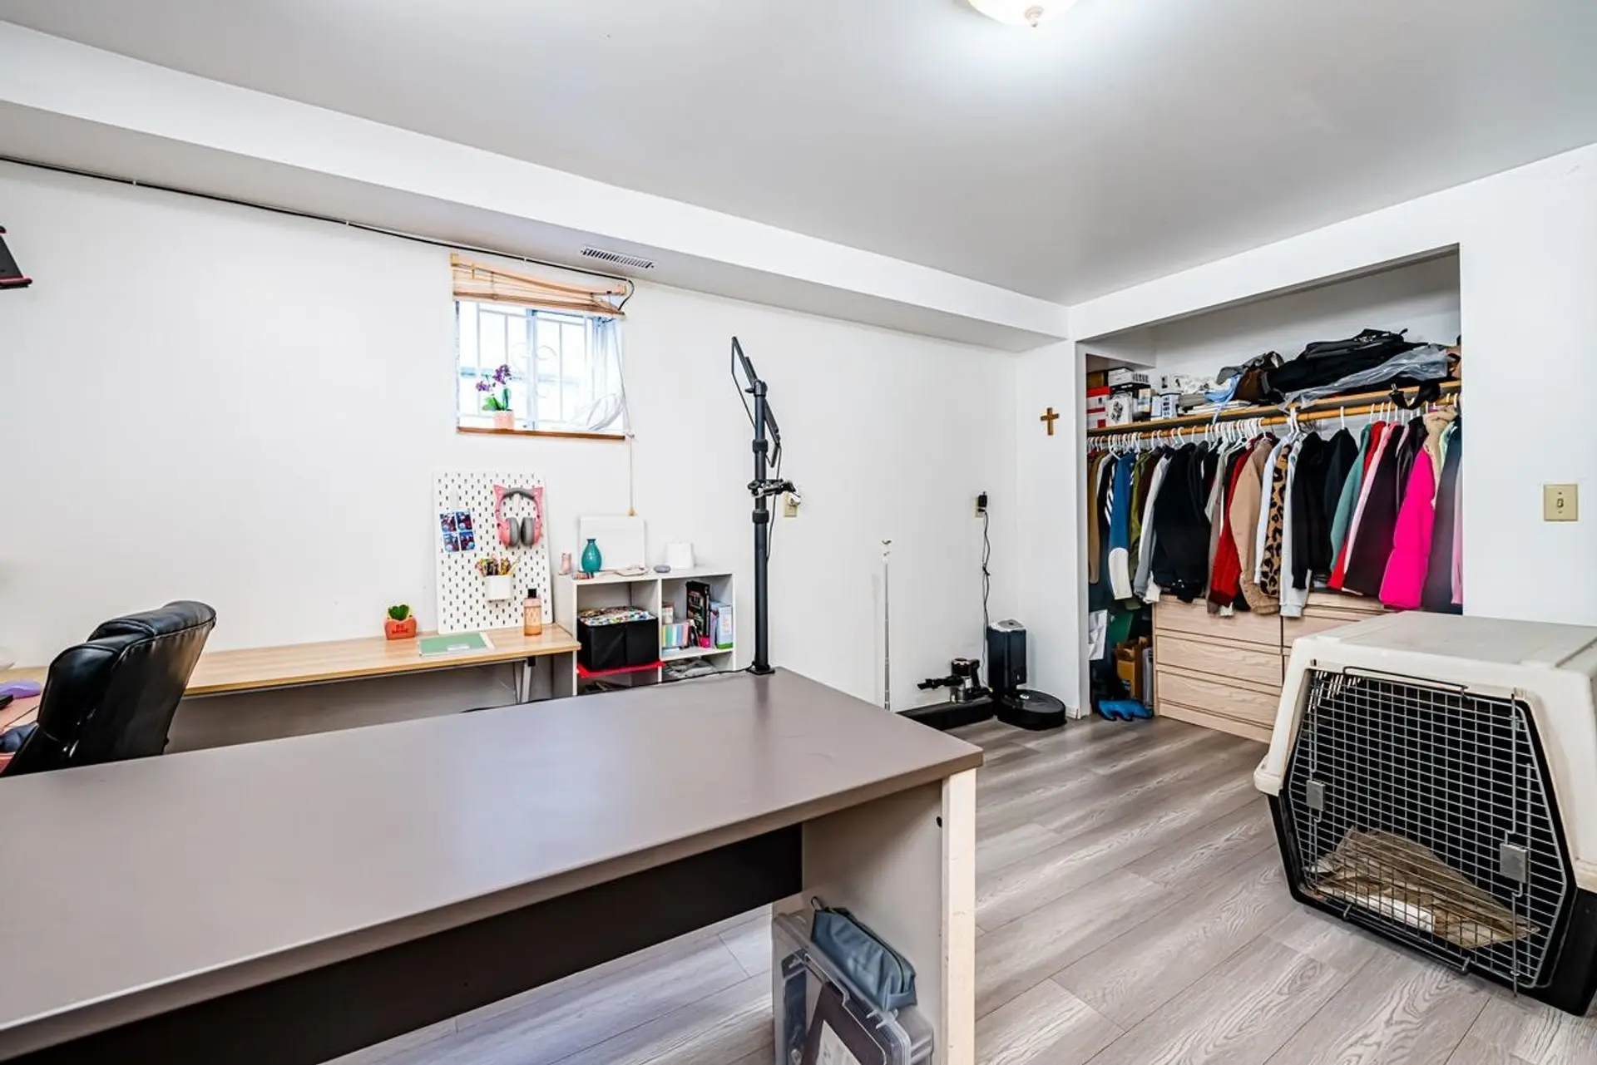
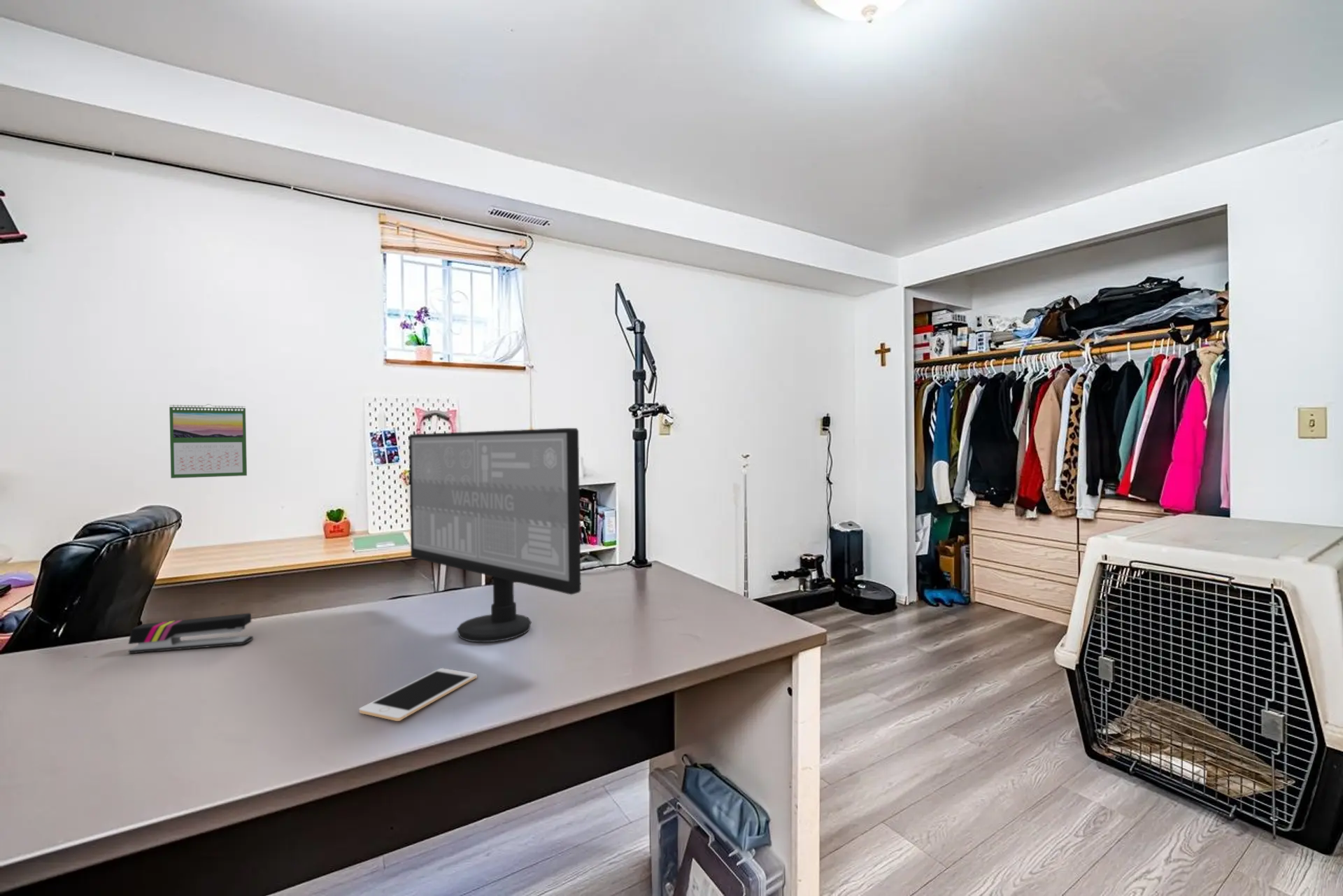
+ calendar (209, 440)
+ cell phone (422, 692)
+ stapler (192, 632)
+ computer monitor (493, 531)
